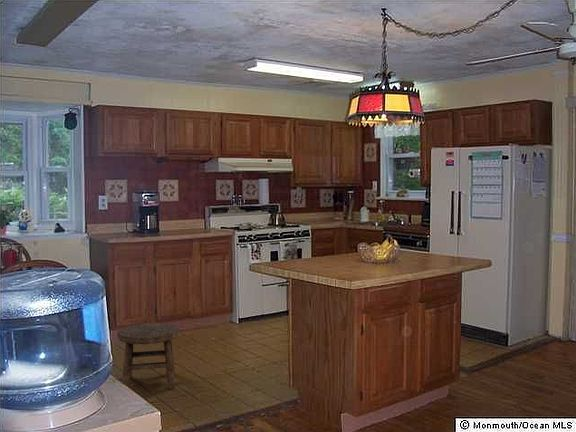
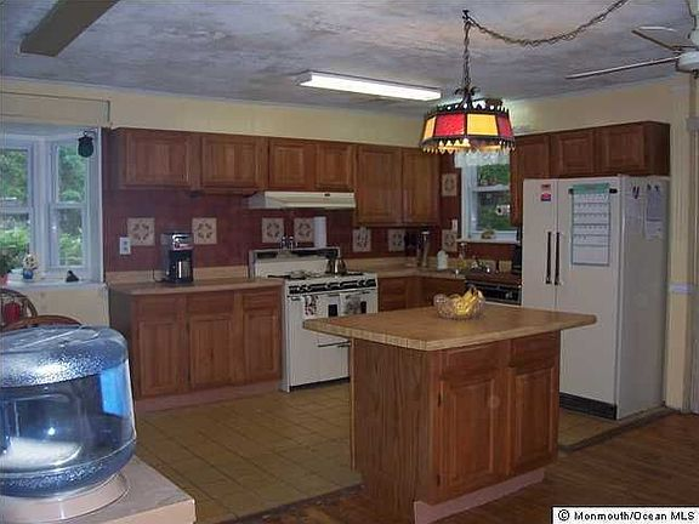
- stool (148, 356)
